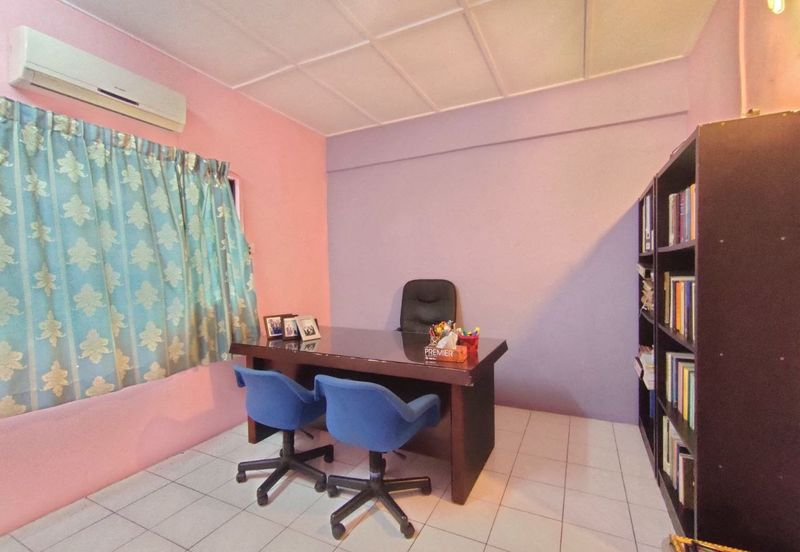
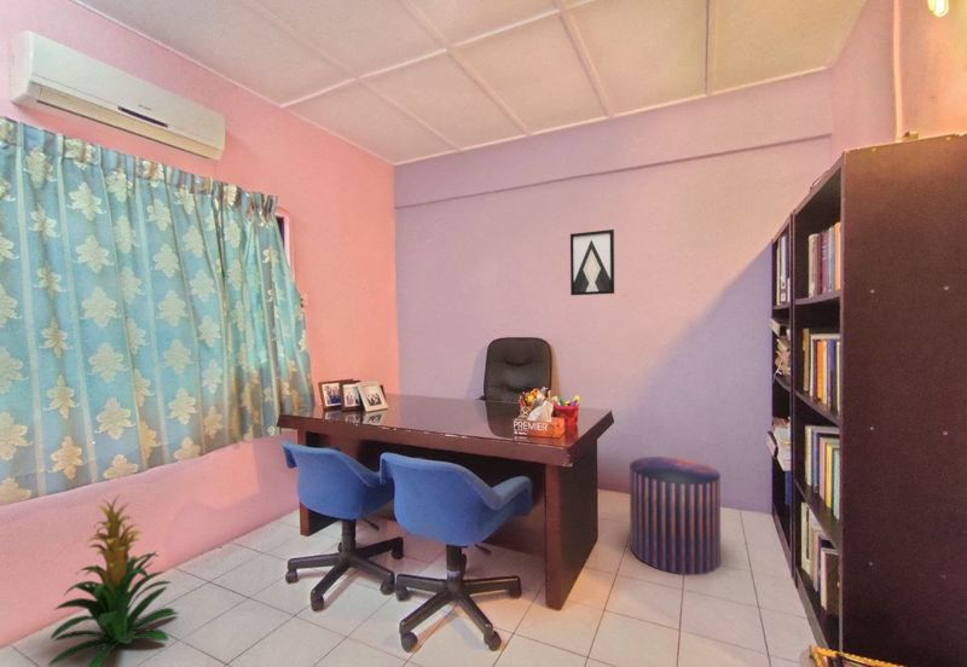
+ stool (673, 510)
+ indoor plant (116, 569)
+ wall art (591, 262)
